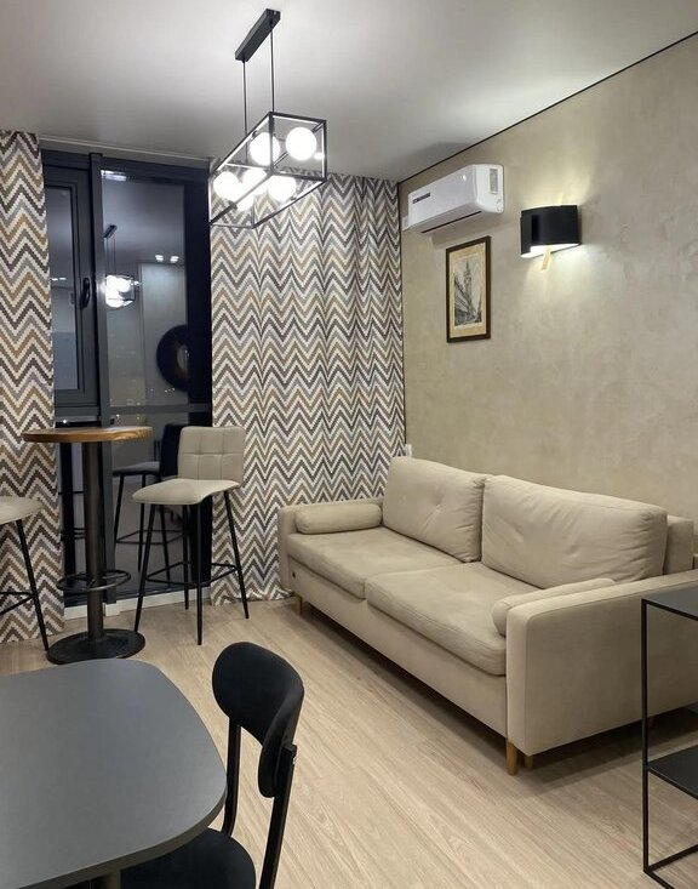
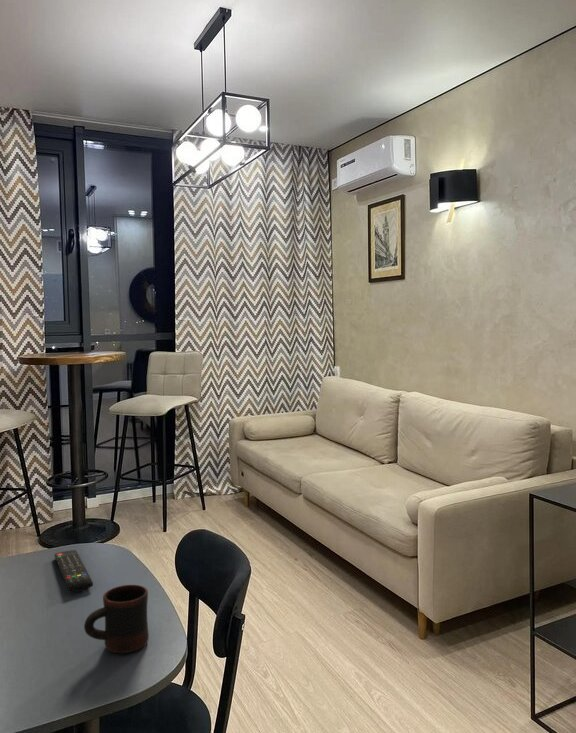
+ mug (116, 621)
+ remote control (72, 569)
